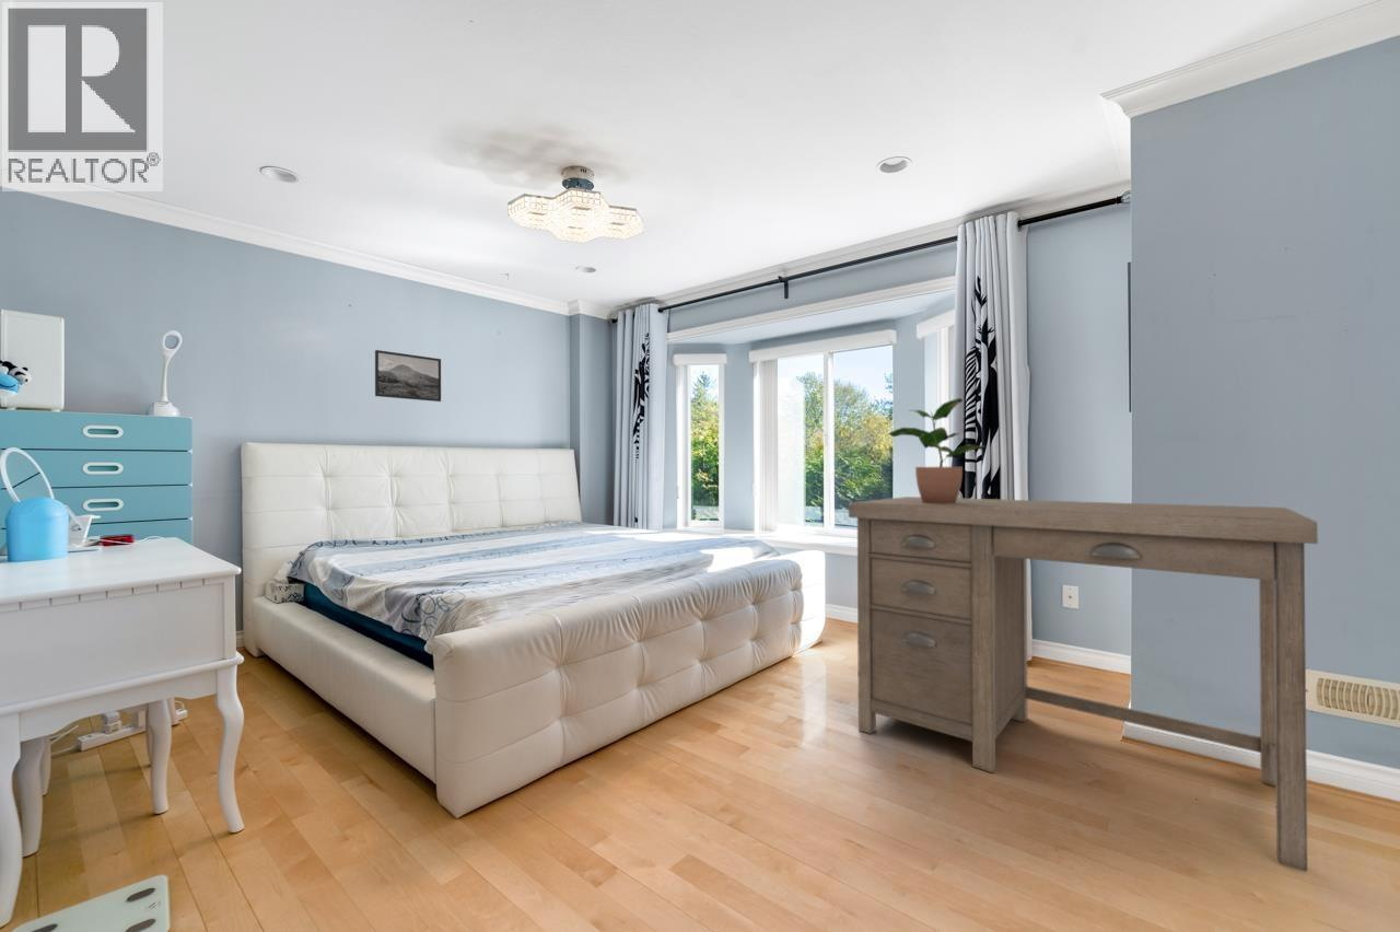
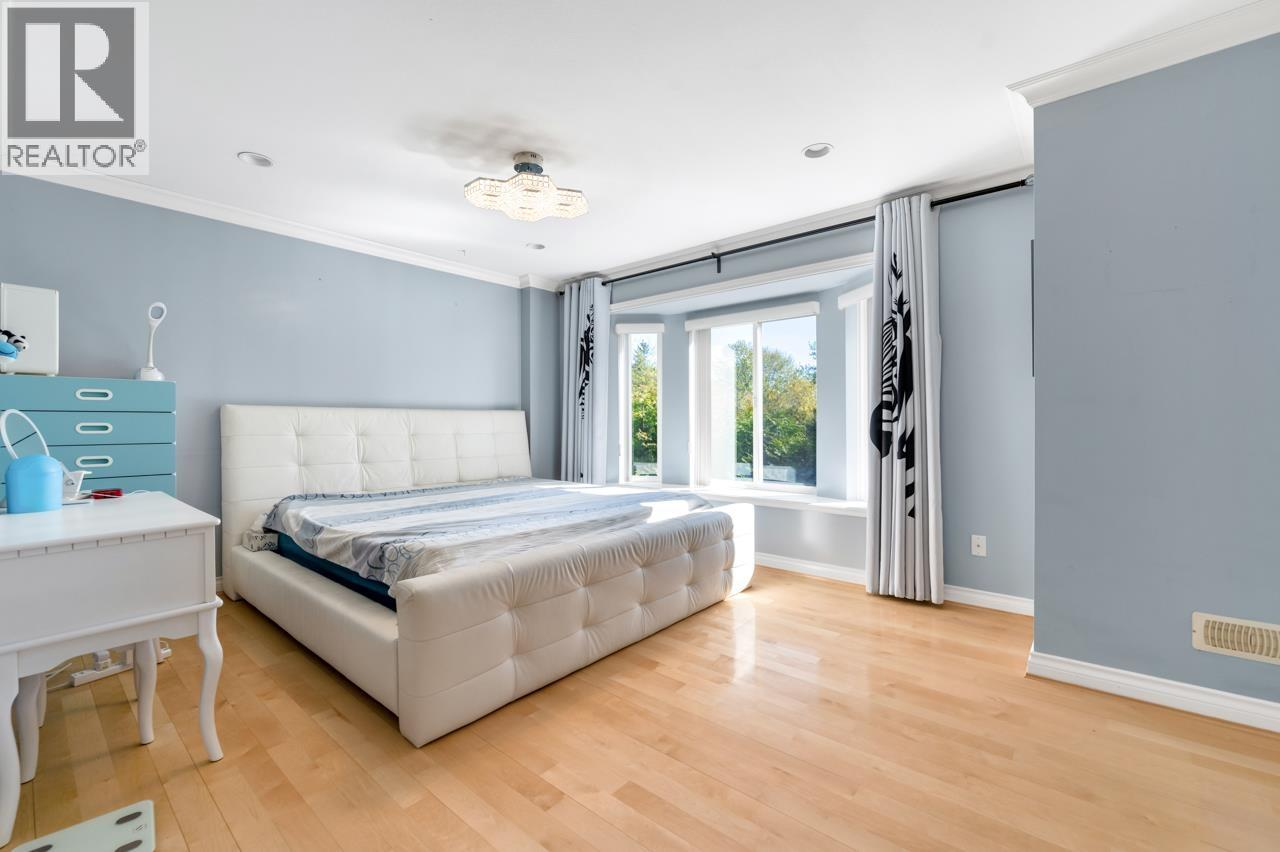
- potted plant (936, 447)
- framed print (409, 376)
- desk (1026, 629)
